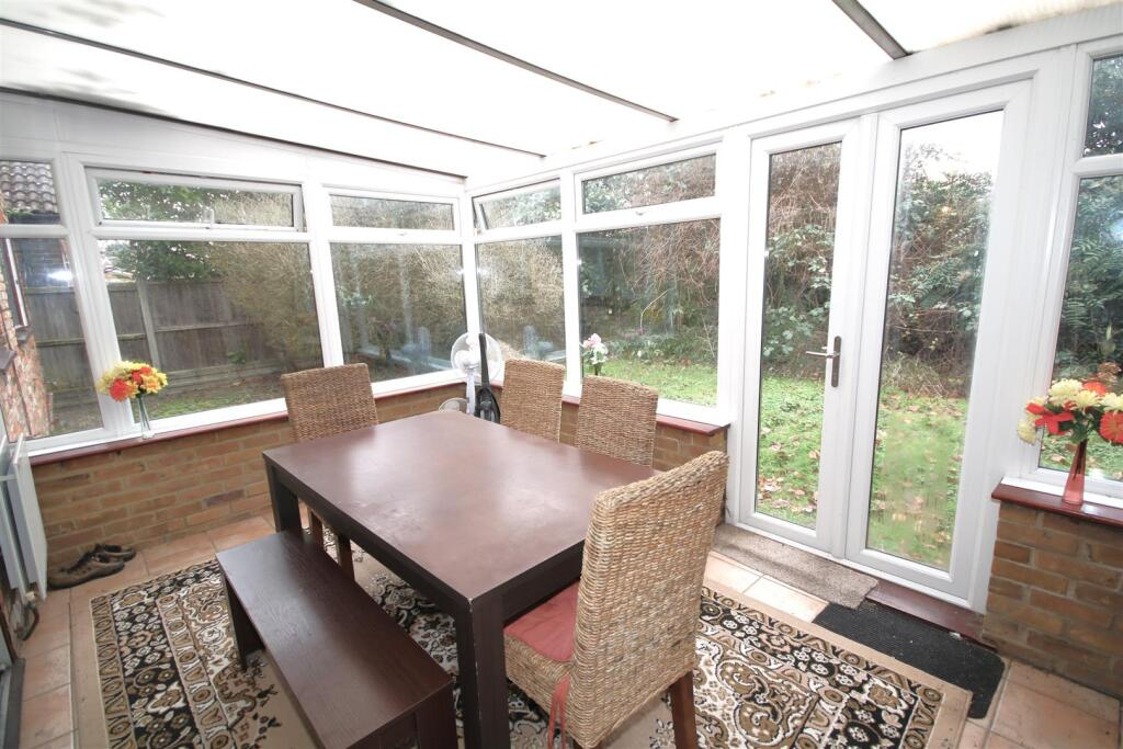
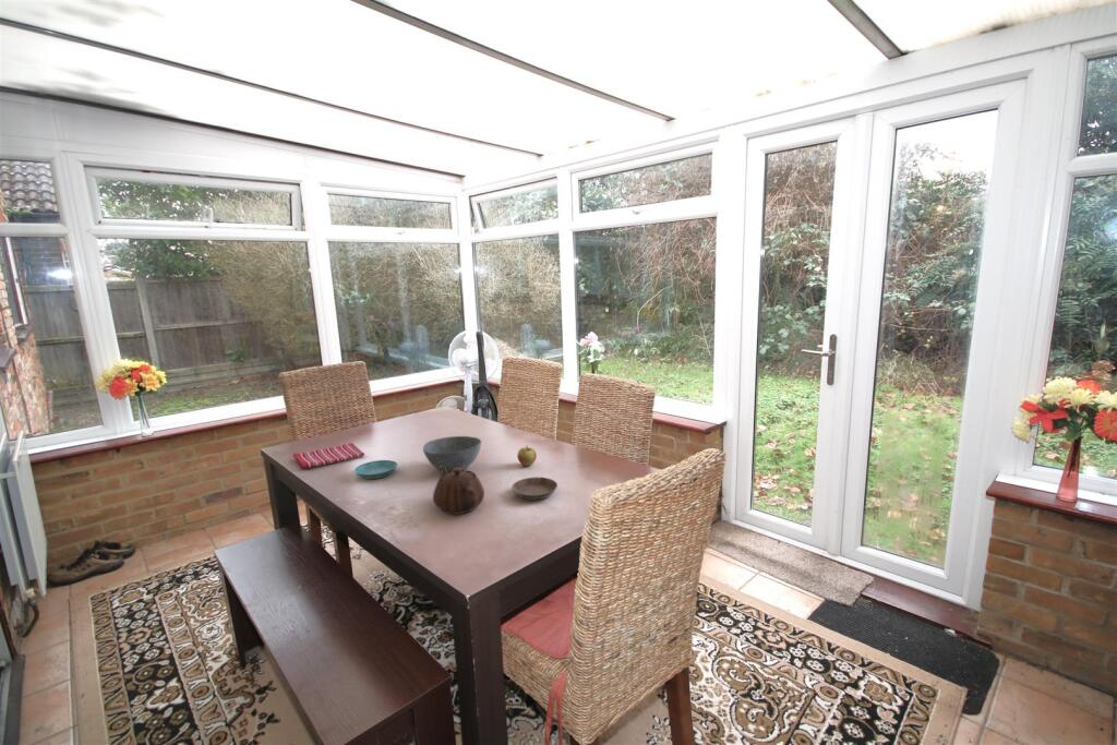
+ apple (527, 454)
+ teapot (457, 486)
+ bowl (453, 456)
+ saucer (535, 489)
+ saucer (376, 470)
+ dish towel (328, 454)
